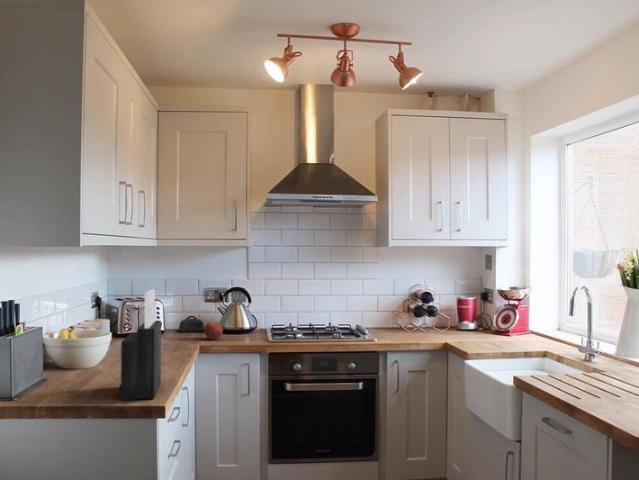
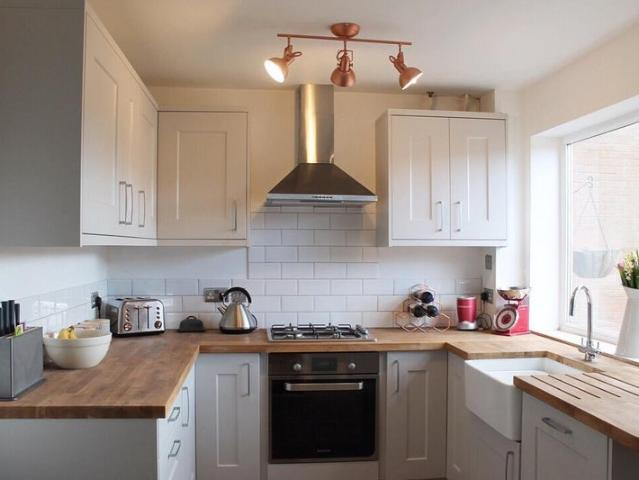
- apple (213, 330)
- knife block (138, 341)
